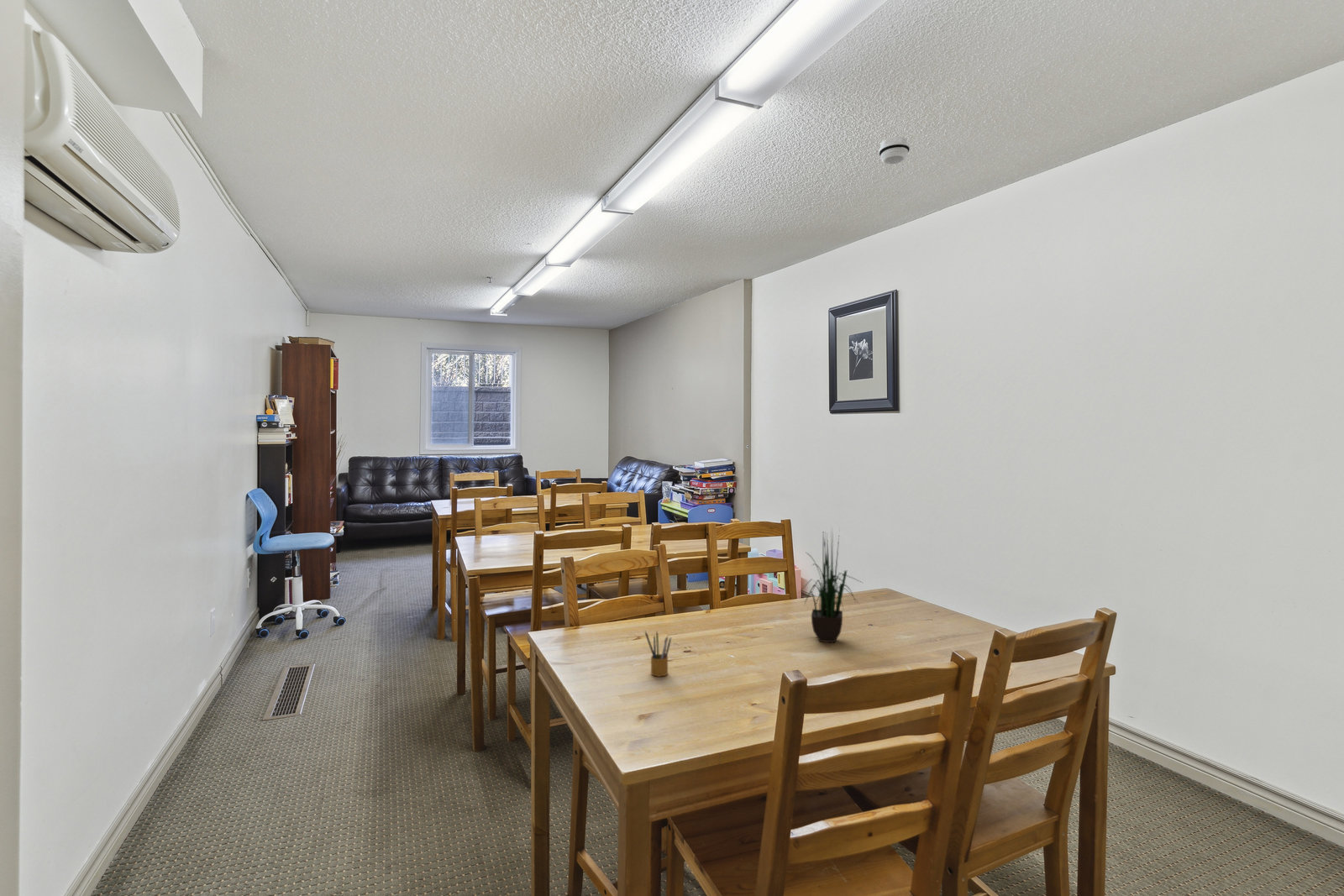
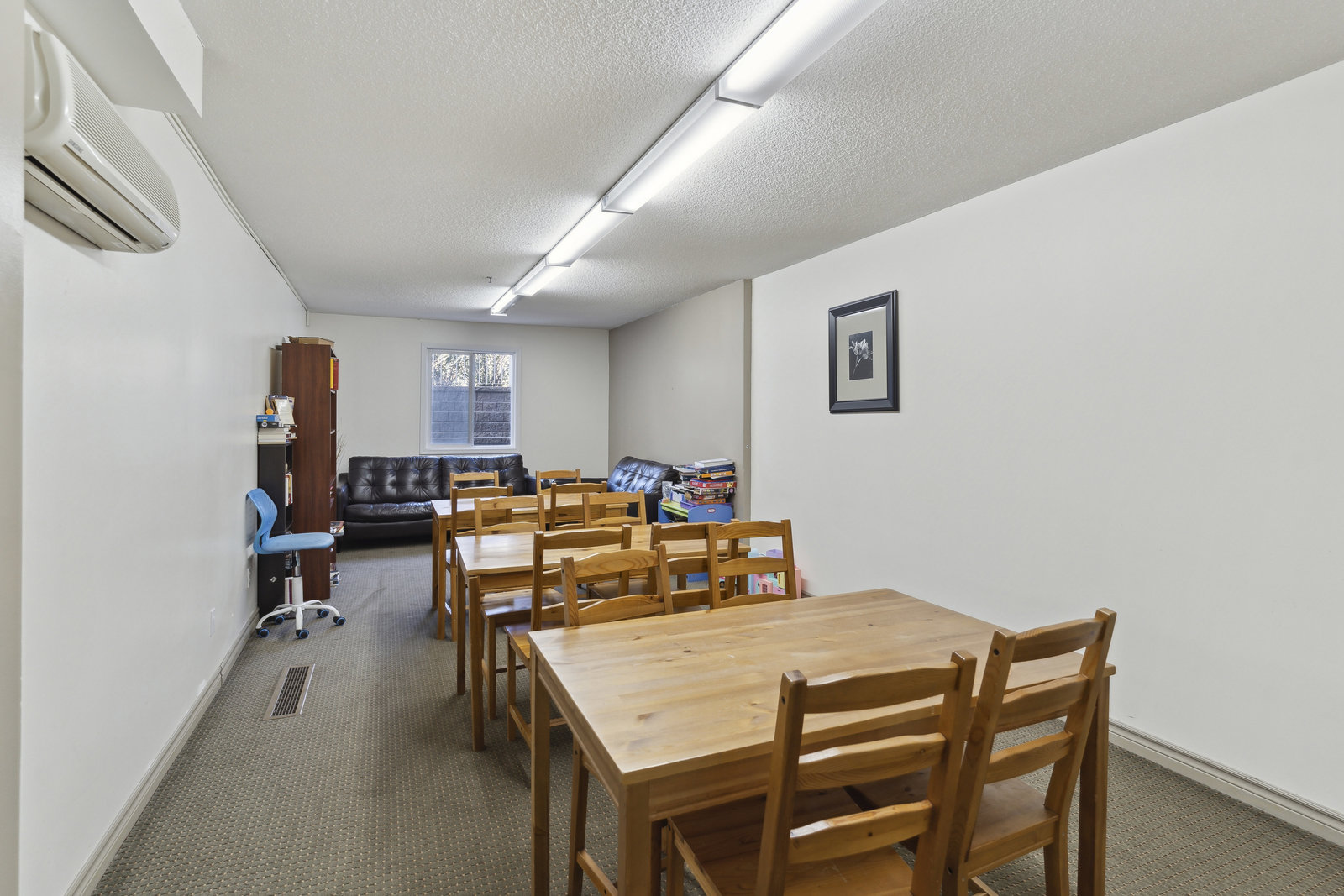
- potted plant (831, 576)
- pencil box (658, 652)
- smoke detector (894, 151)
